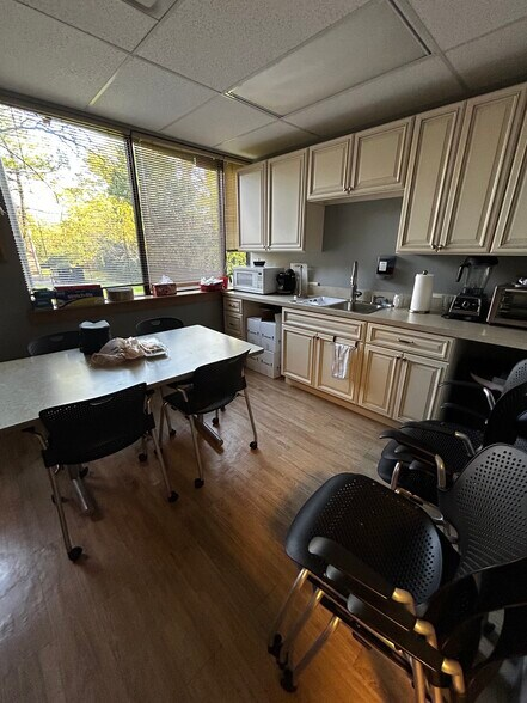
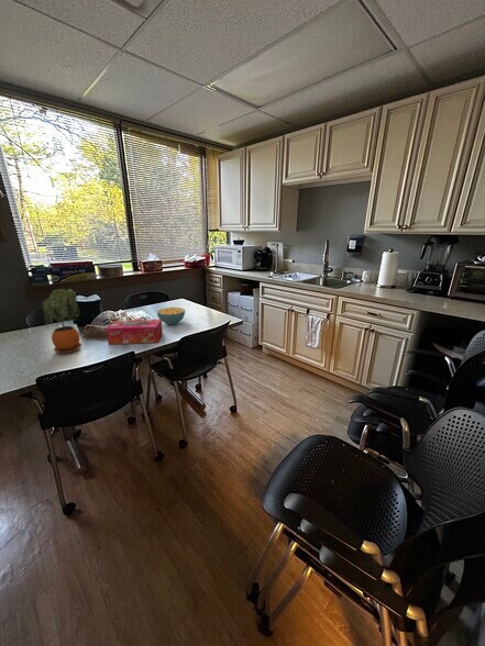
+ tissue box (135, 331)
+ potted plant (63, 320)
+ cereal bowl (172, 316)
